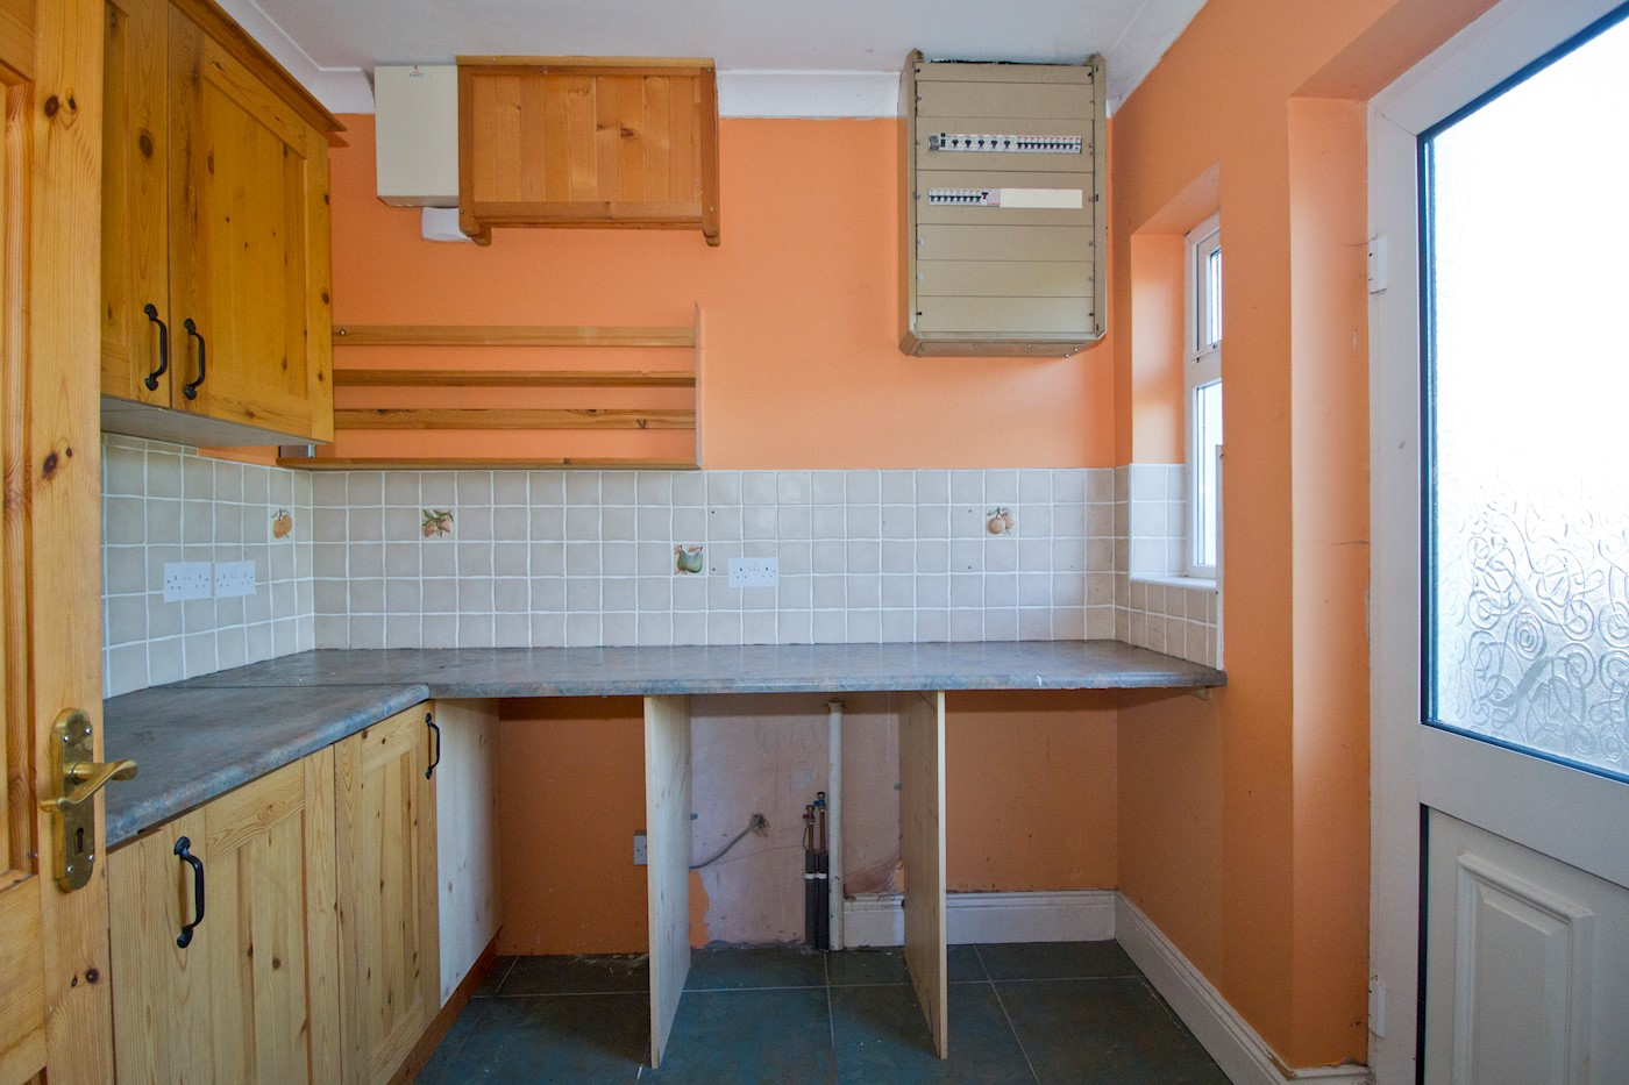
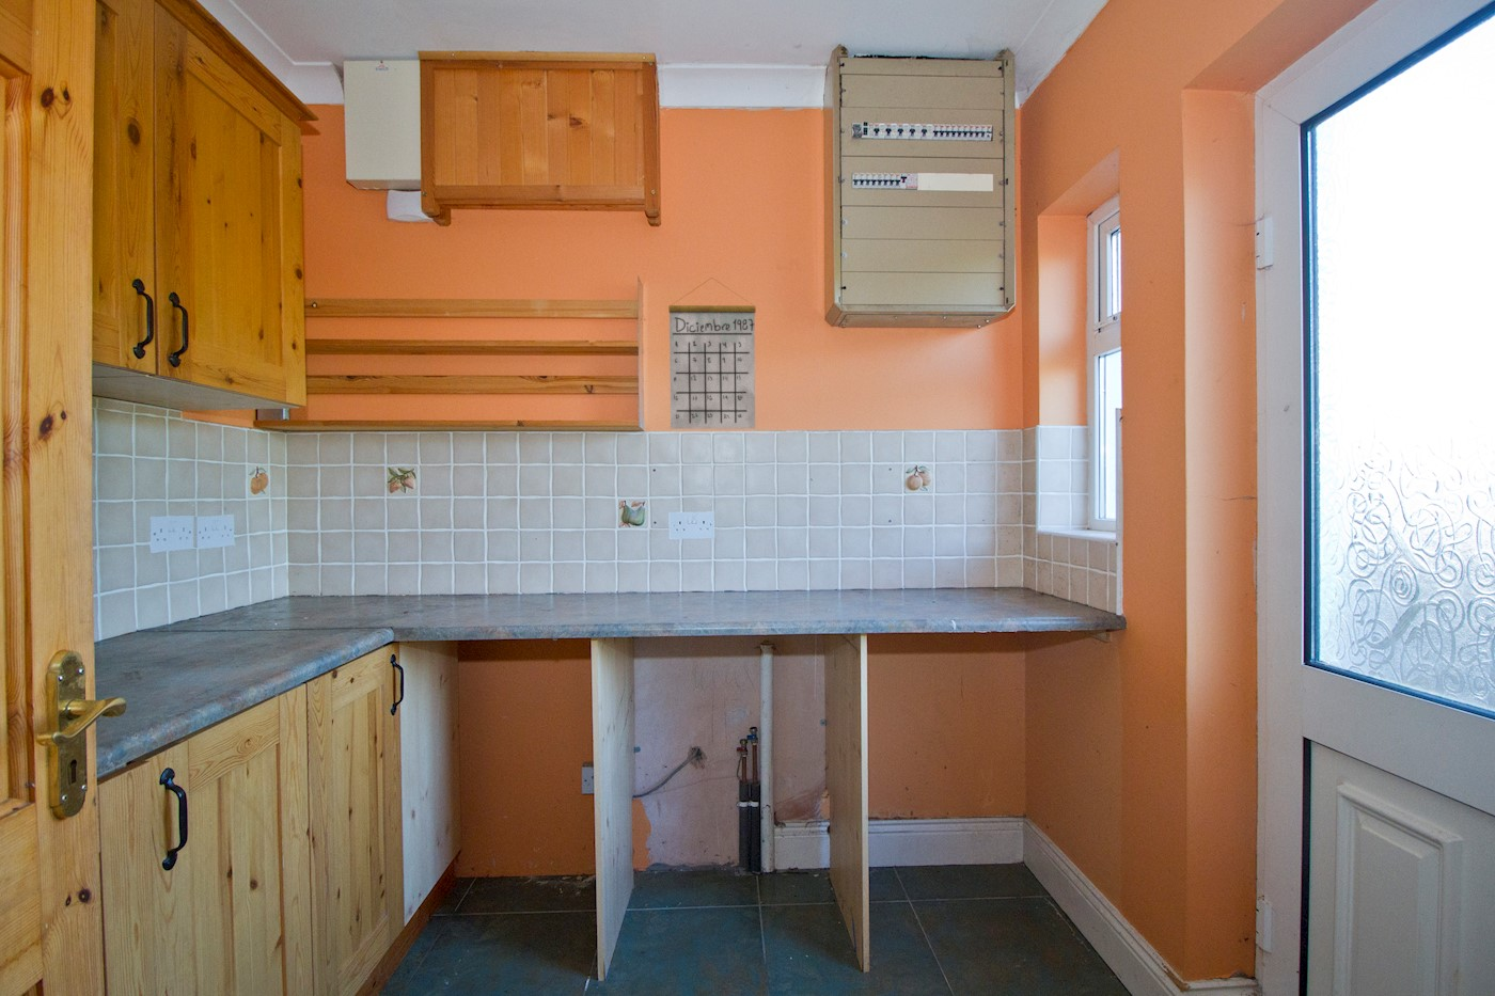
+ calendar (712, 352)
